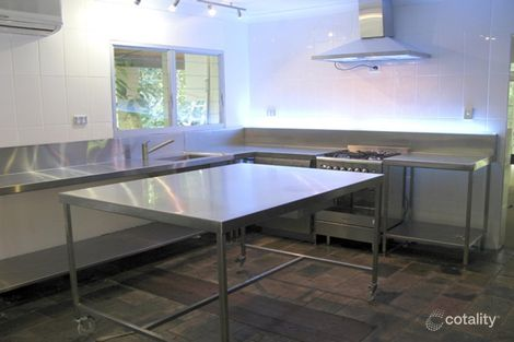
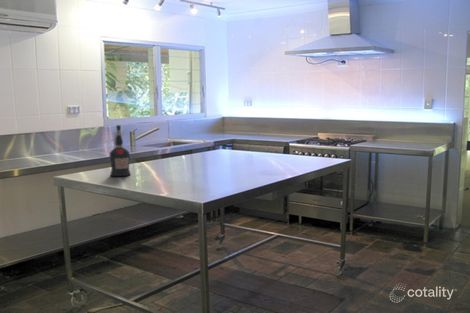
+ liquor bottle (119, 150)
